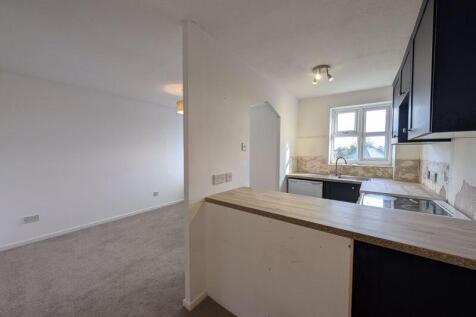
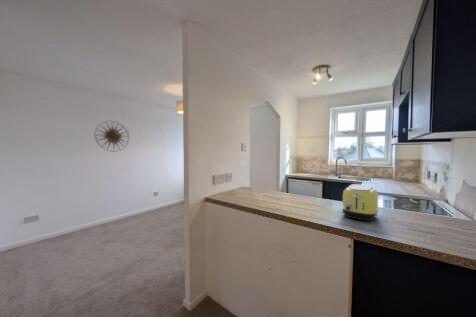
+ wall art (112, 136)
+ toaster (359, 201)
